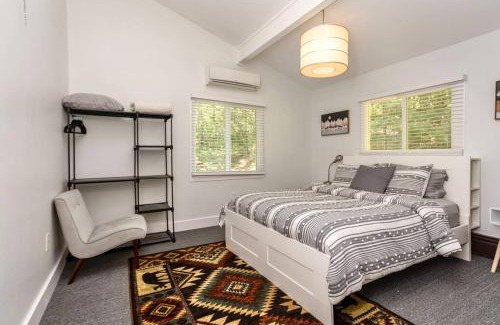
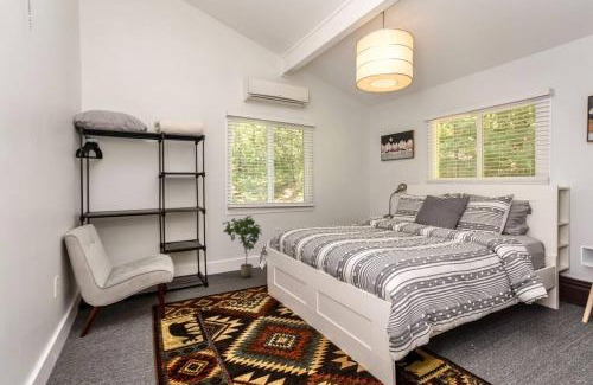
+ potted plant (243, 245)
